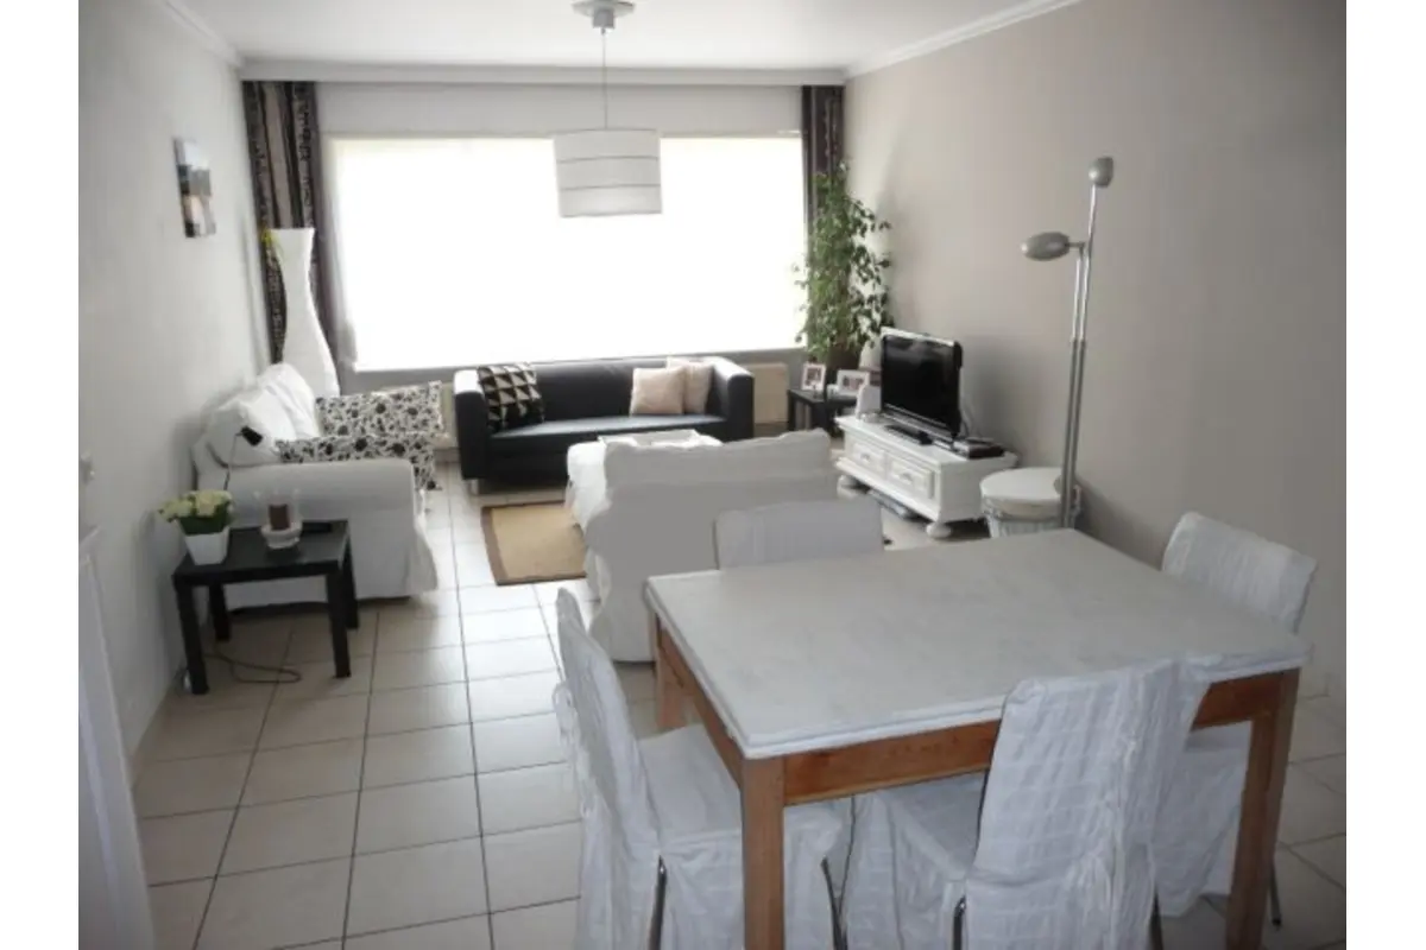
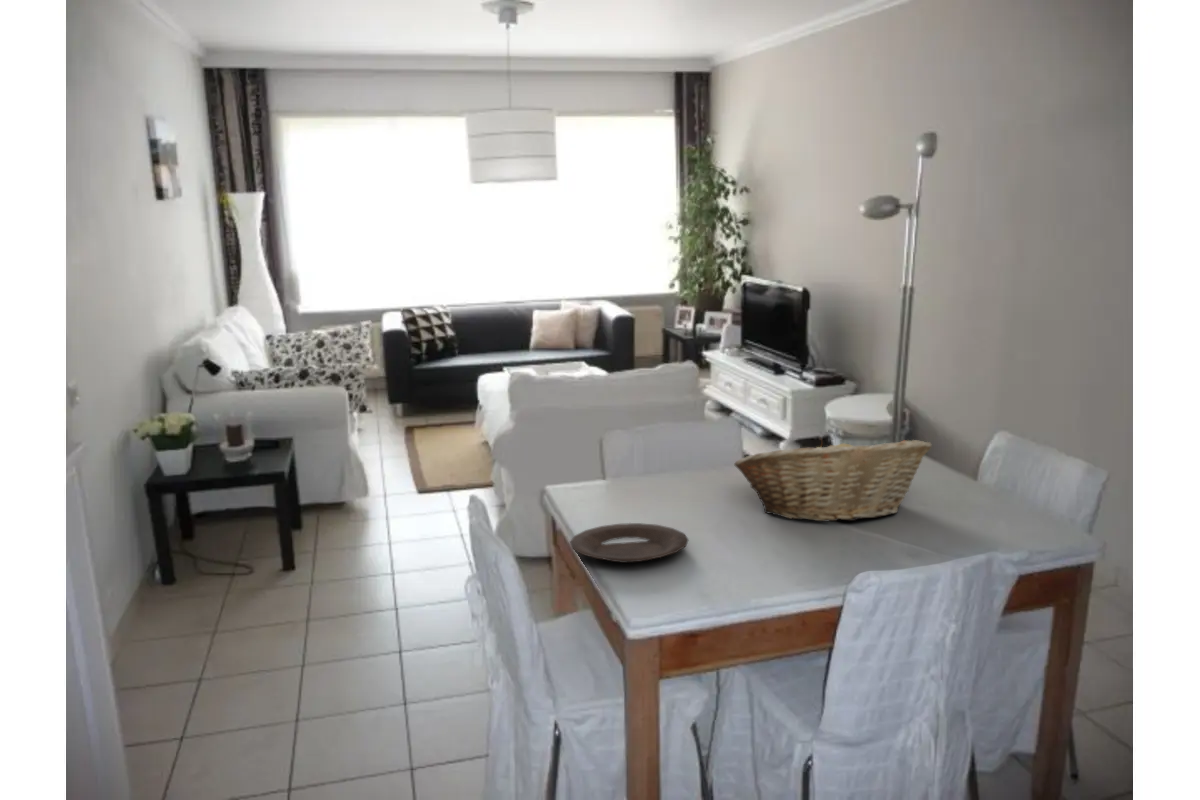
+ fruit basket (831, 470)
+ plate (629, 545)
